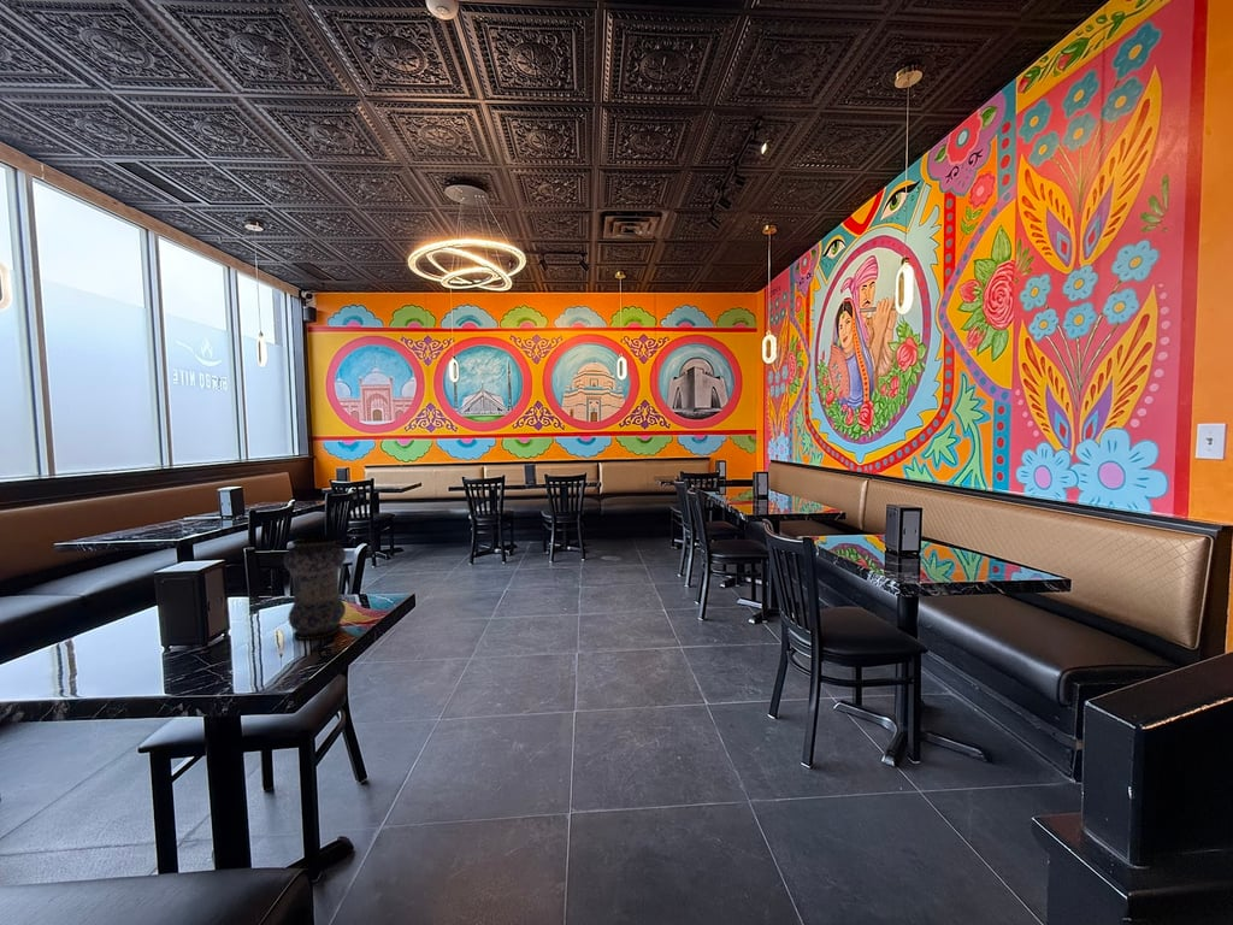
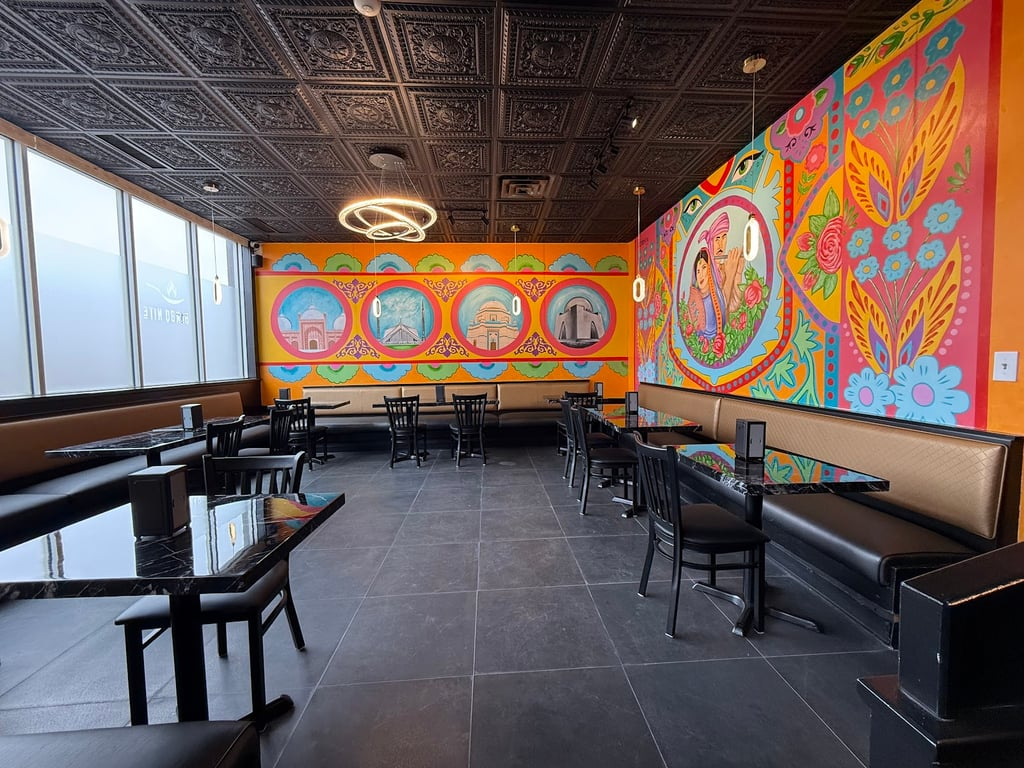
- vase (317, 584)
